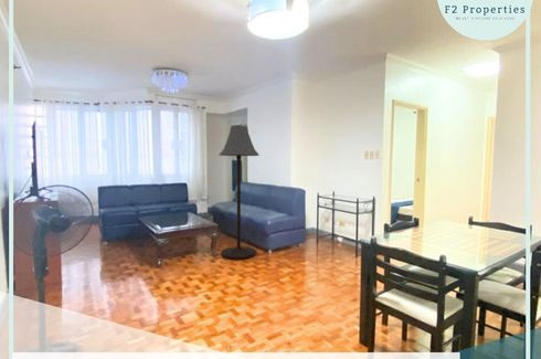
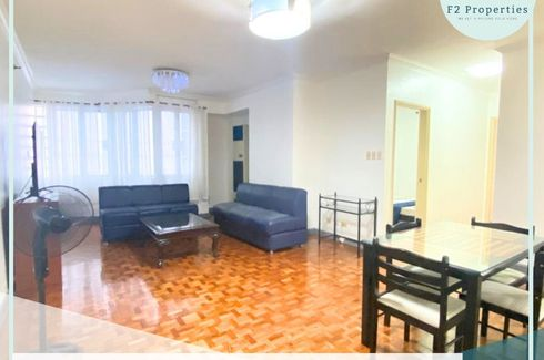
- floor lamp (238, 190)
